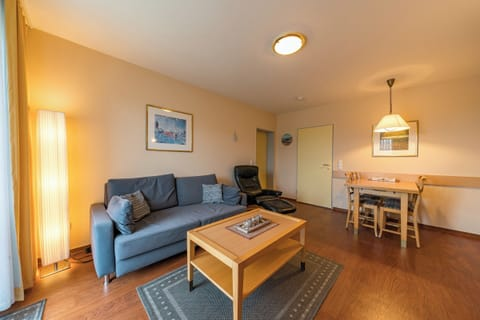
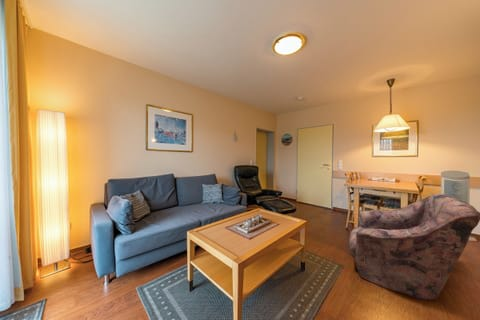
+ air purifier (457, 198)
+ armchair (398, 233)
